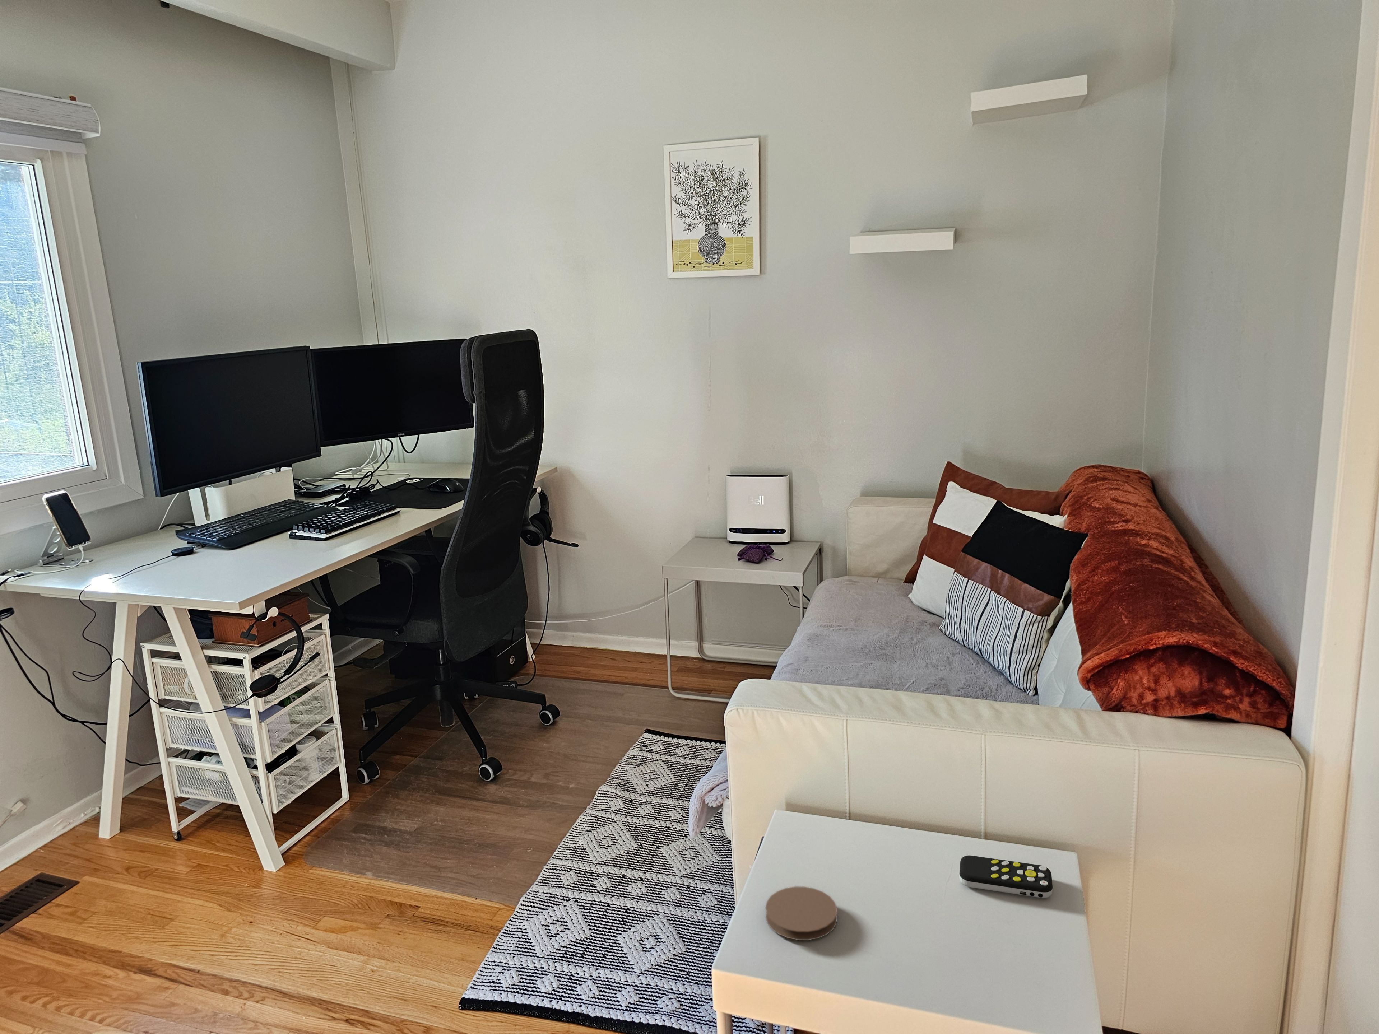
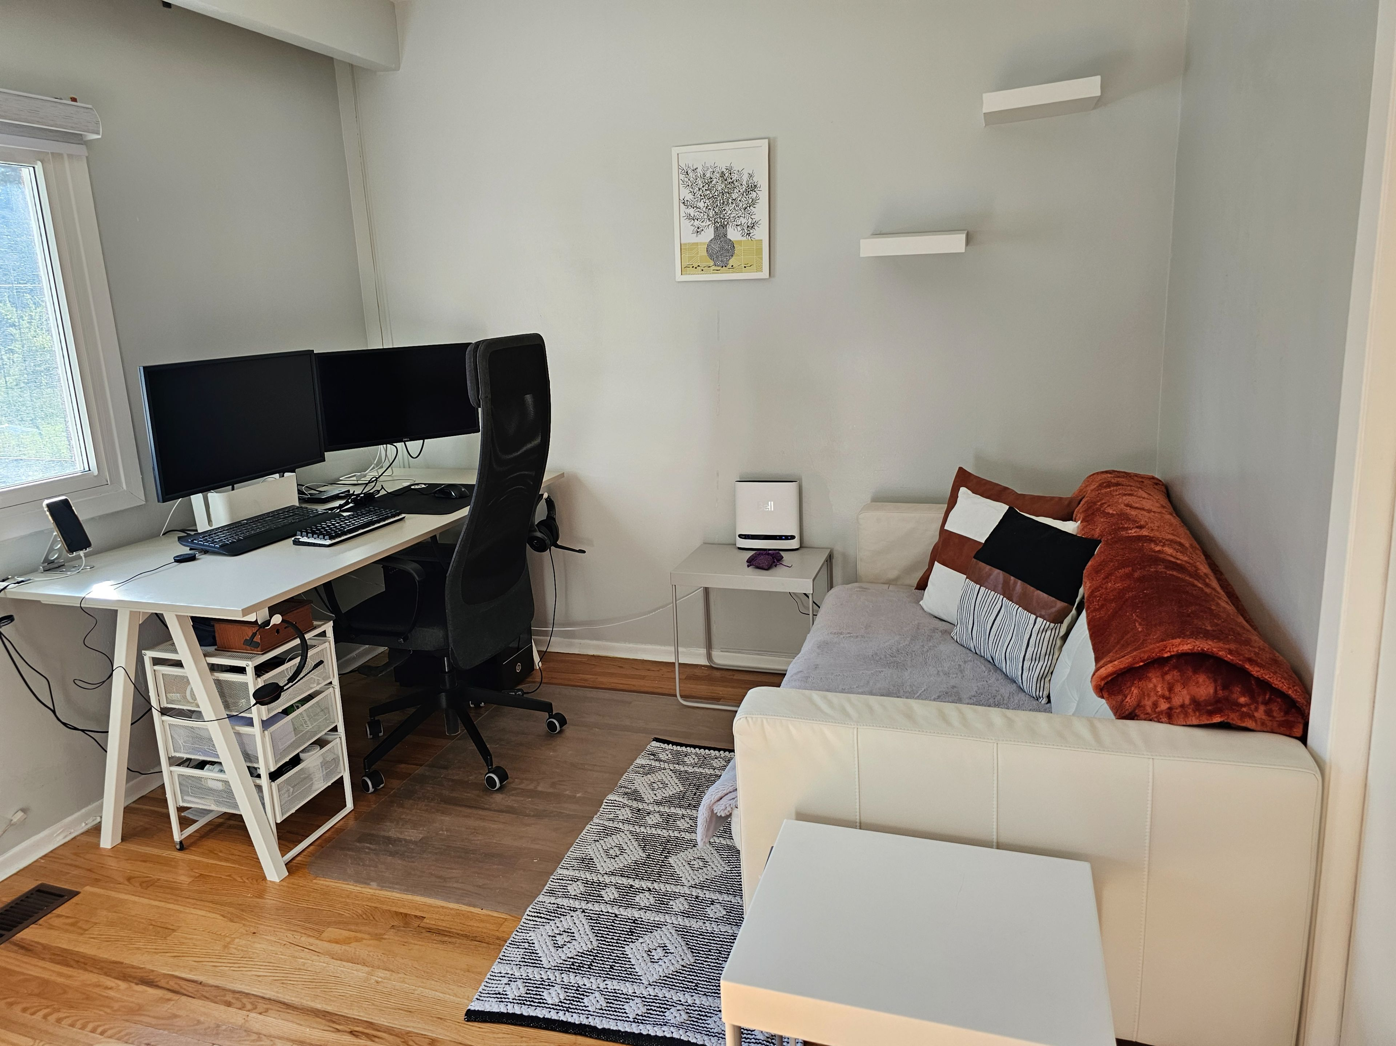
- remote control (1005, 875)
- coaster (801, 912)
